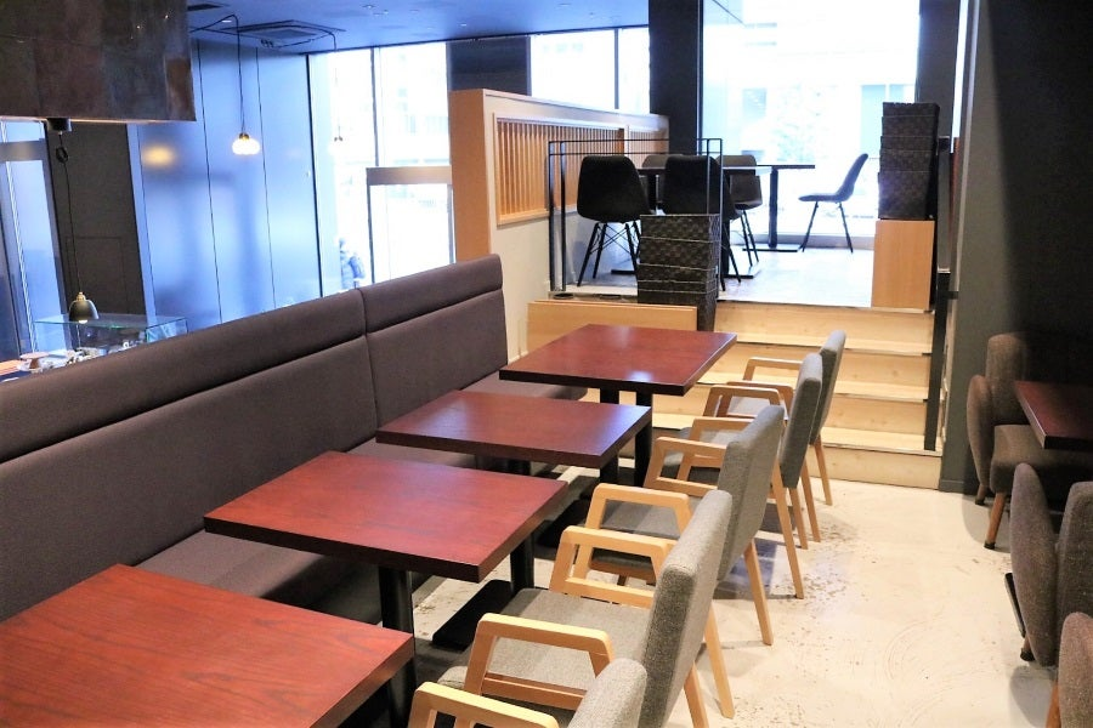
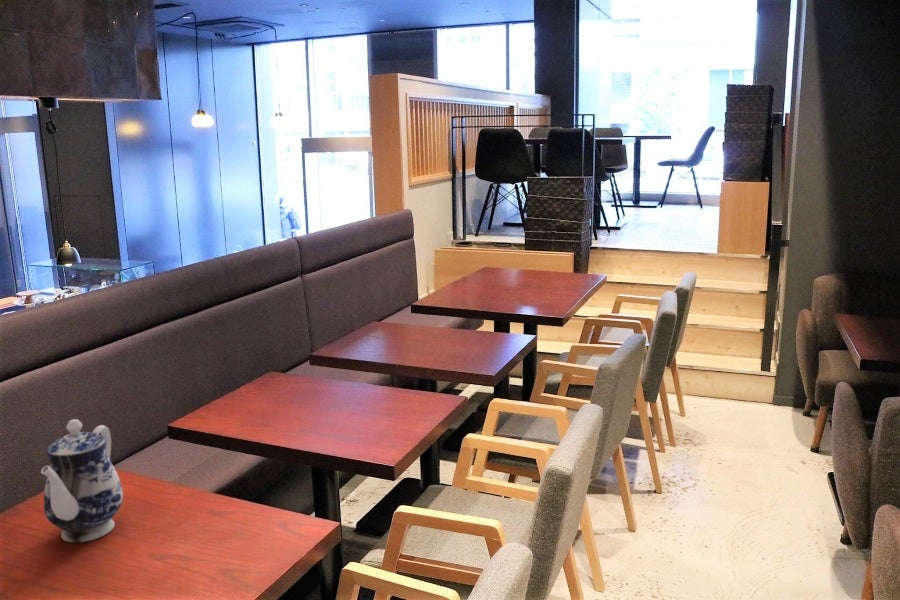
+ teapot (81, 476)
